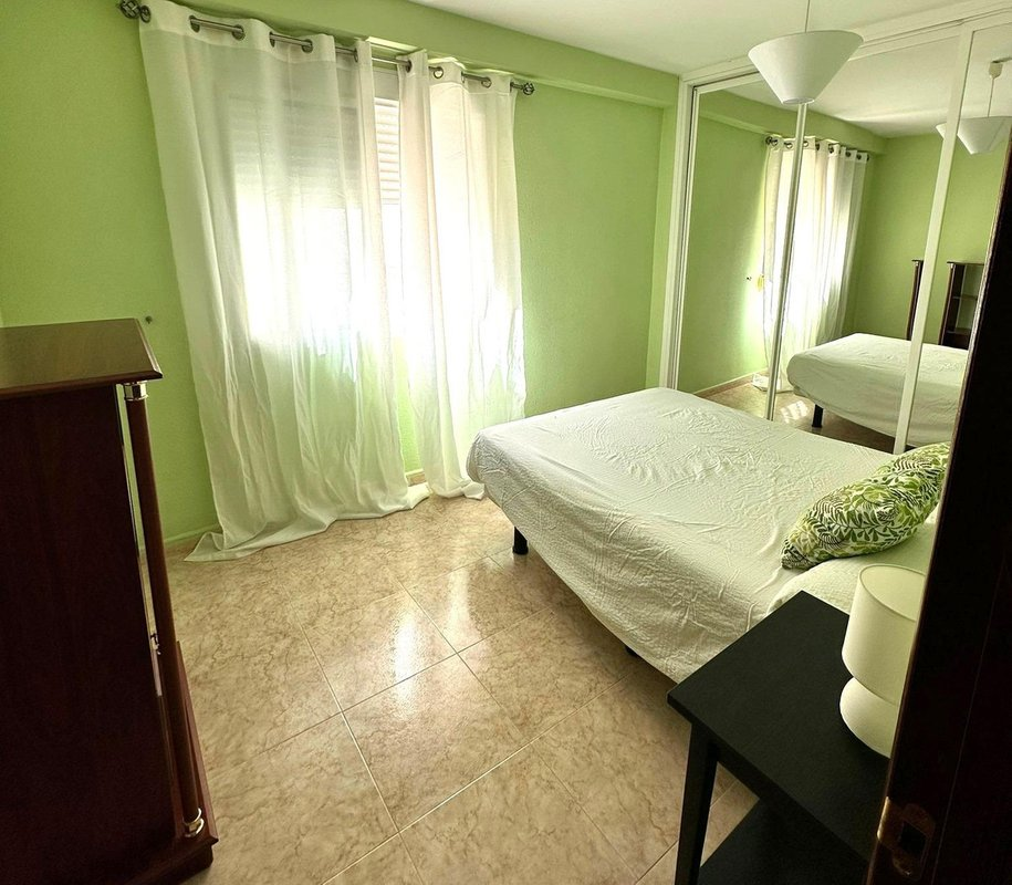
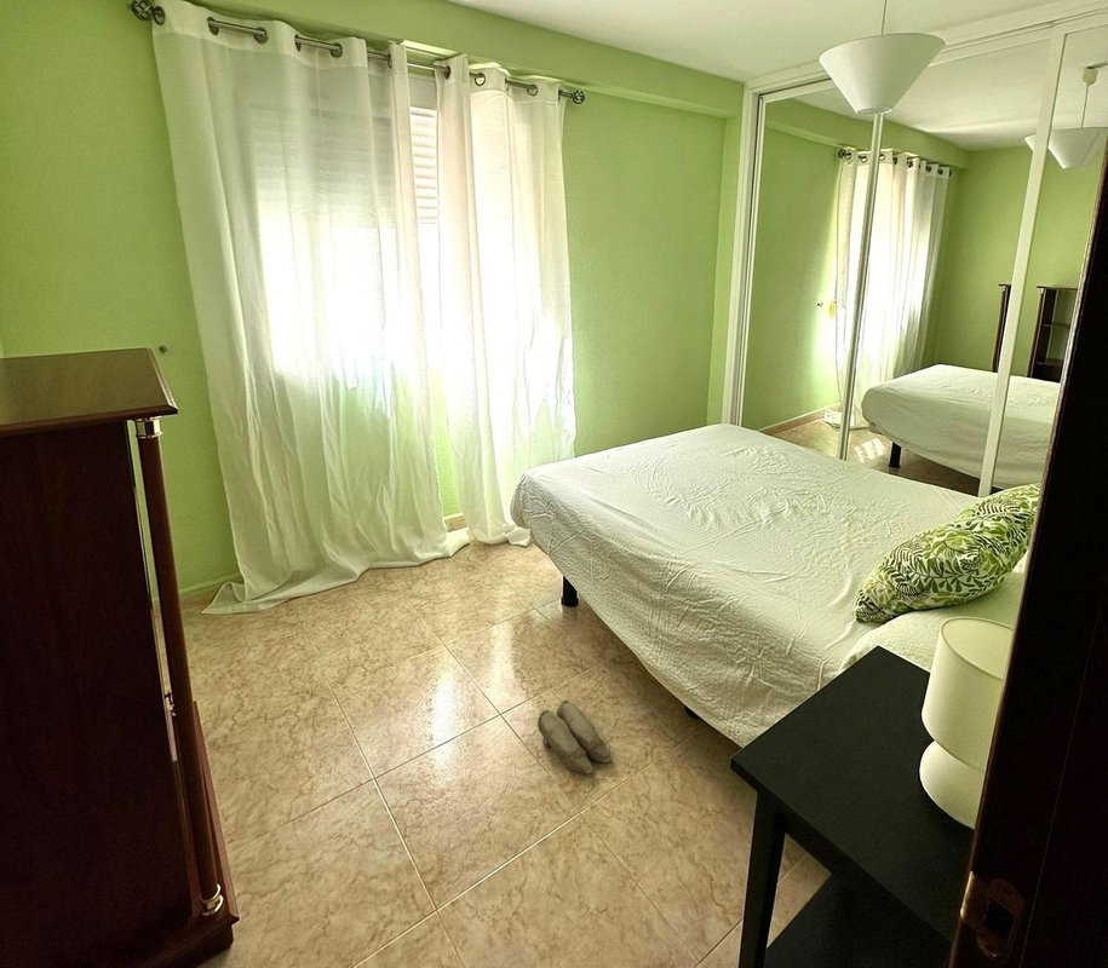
+ slippers (574, 736)
